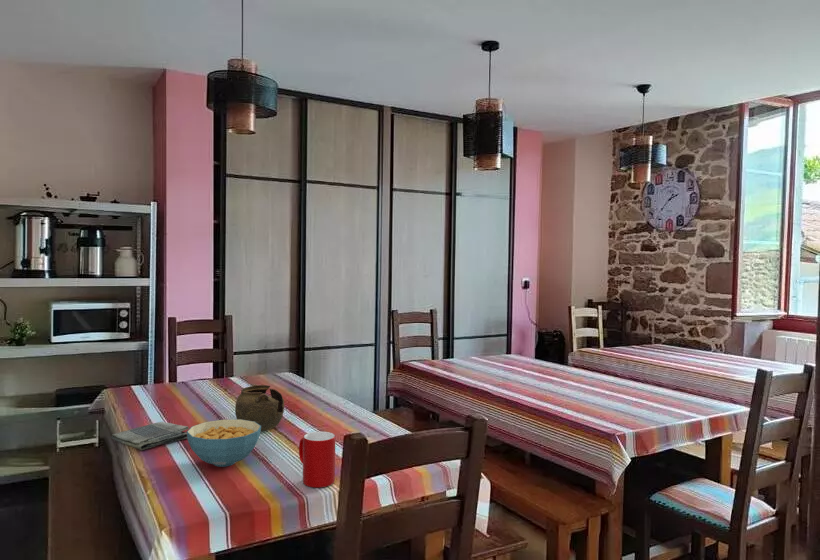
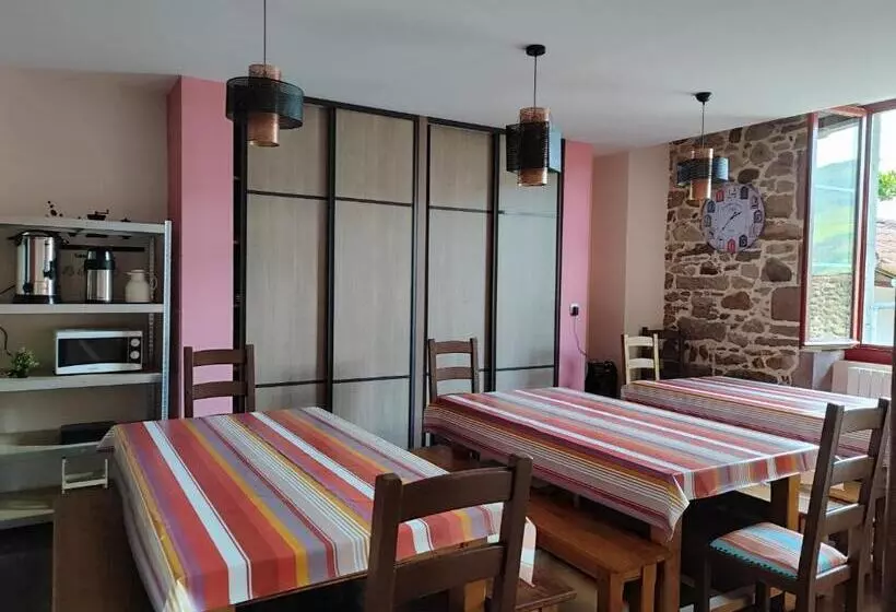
- cereal bowl (224, 445)
- cup (316, 456)
- dish towel (152, 433)
- teapot (259, 406)
